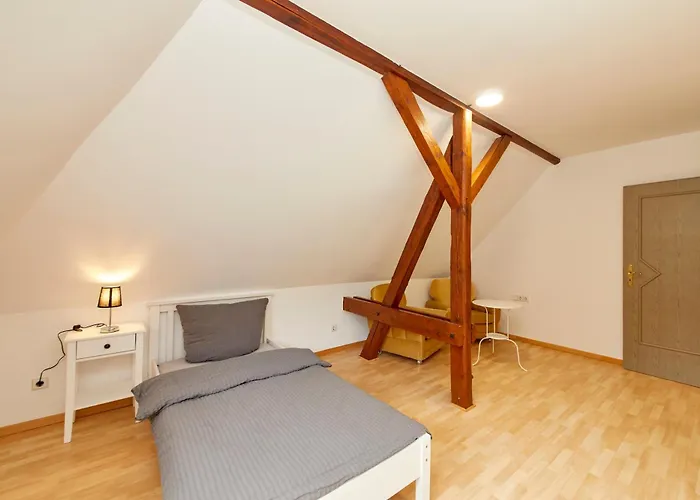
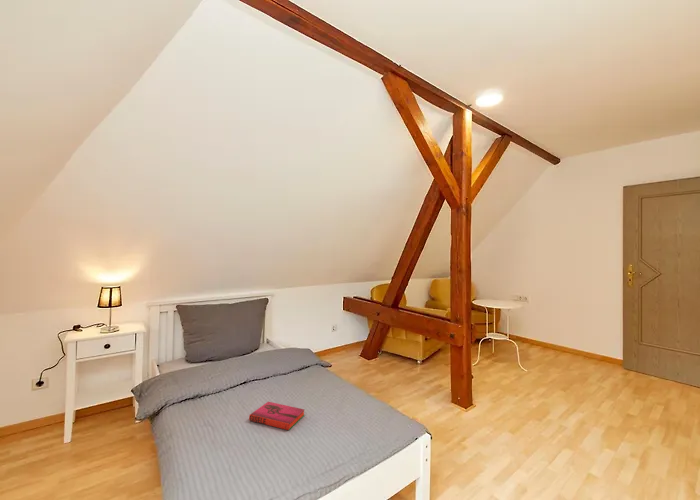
+ hardback book (277, 415)
